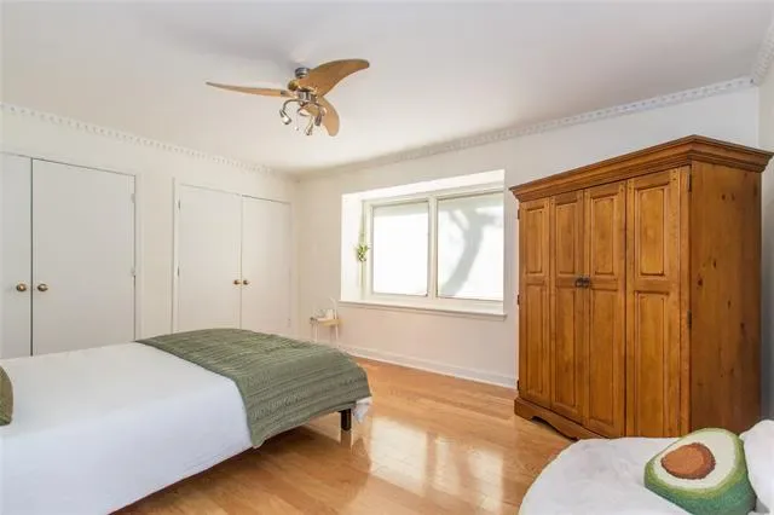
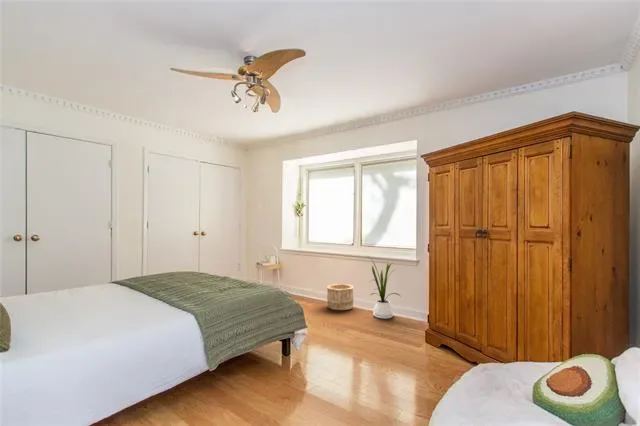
+ wooden bucket (340, 296)
+ house plant (381, 285)
